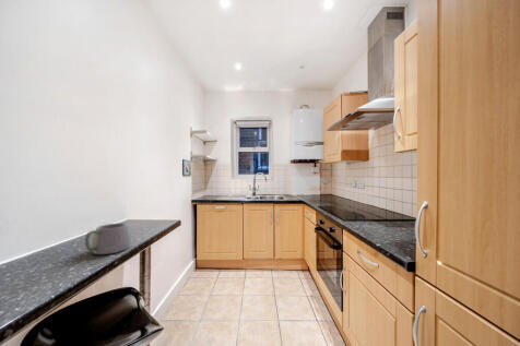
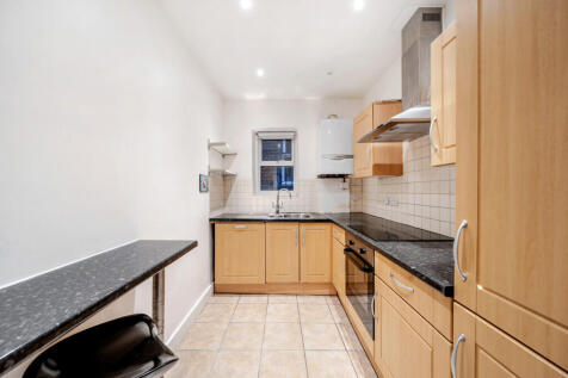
- mug (104, 238)
